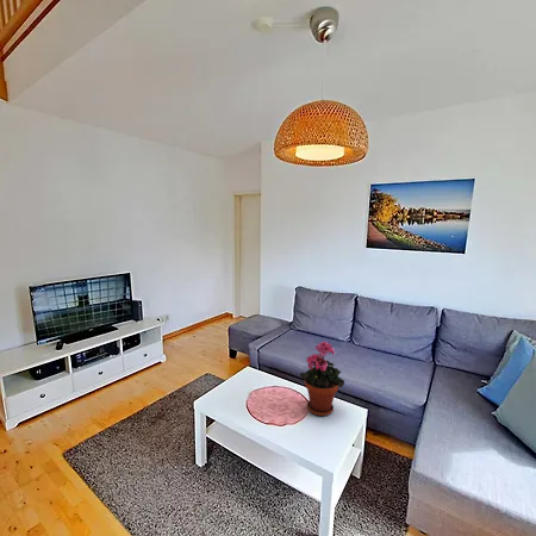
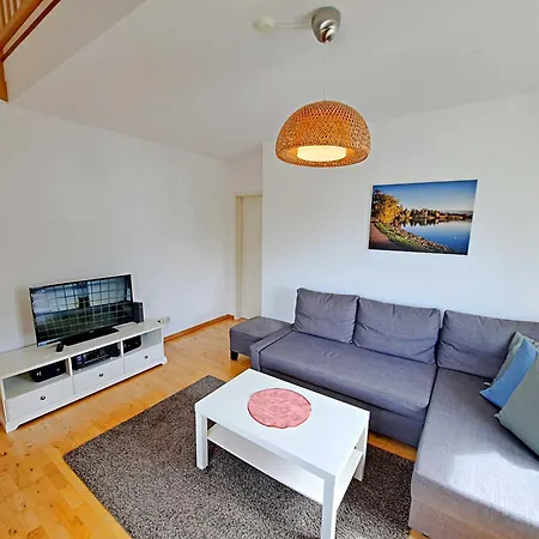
- potted plant (320, 375)
